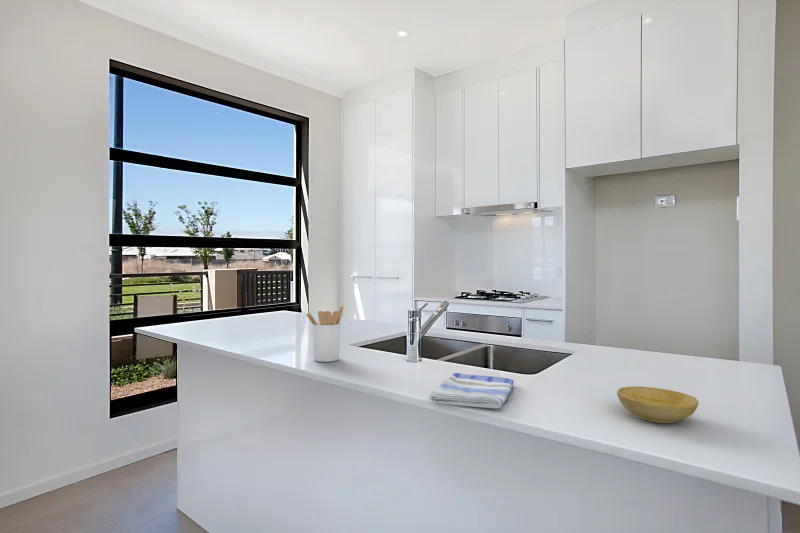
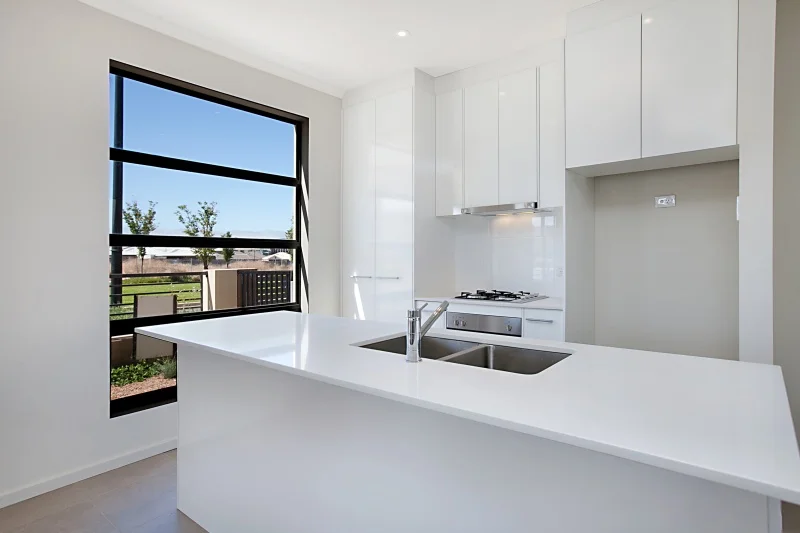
- utensil holder (327, 333)
- dish towel (474, 388)
- bowl (656, 405)
